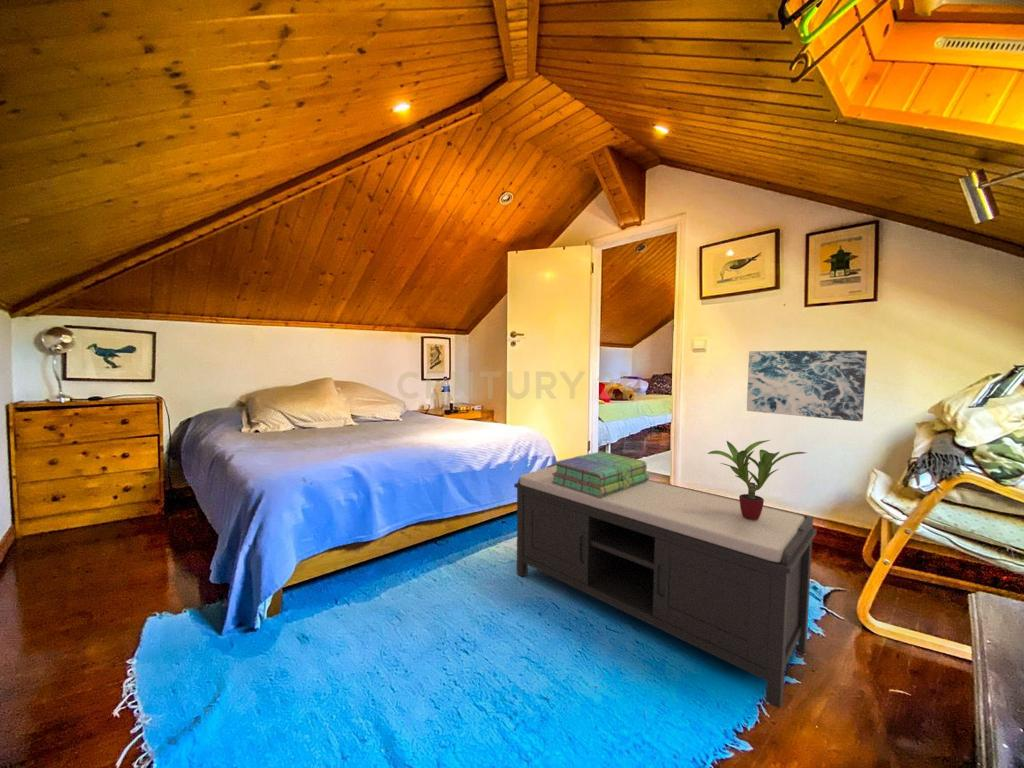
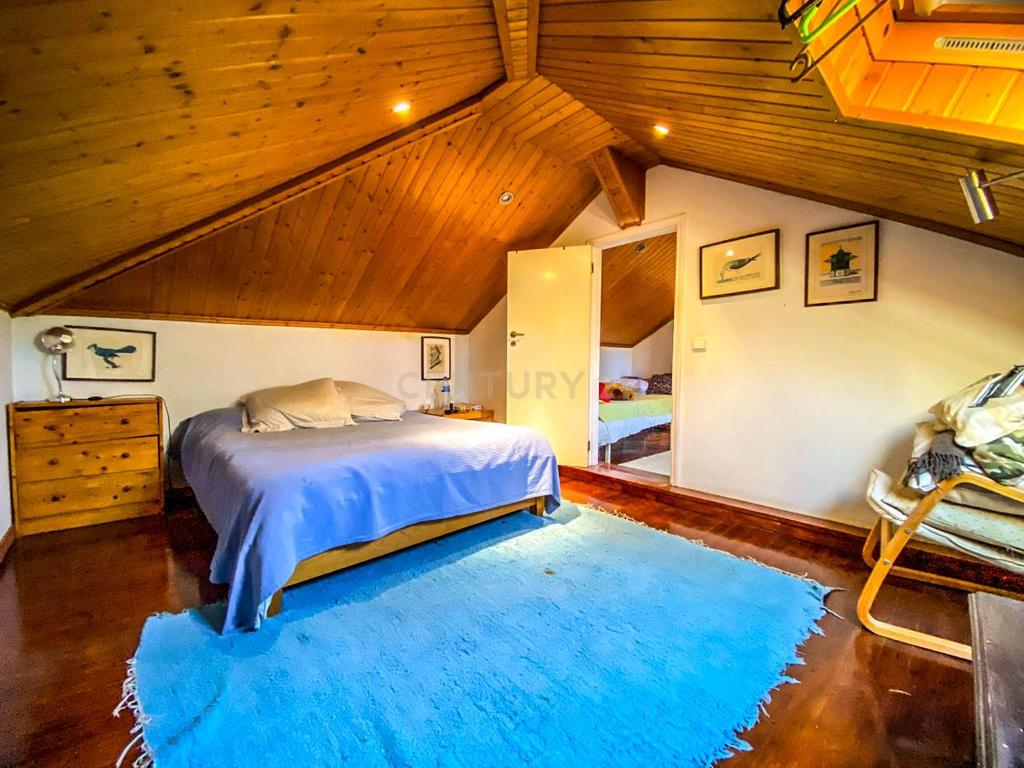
- potted plant (751, 482)
- bench (641, 549)
- wall art (801, 383)
- stack of books (600, 471)
